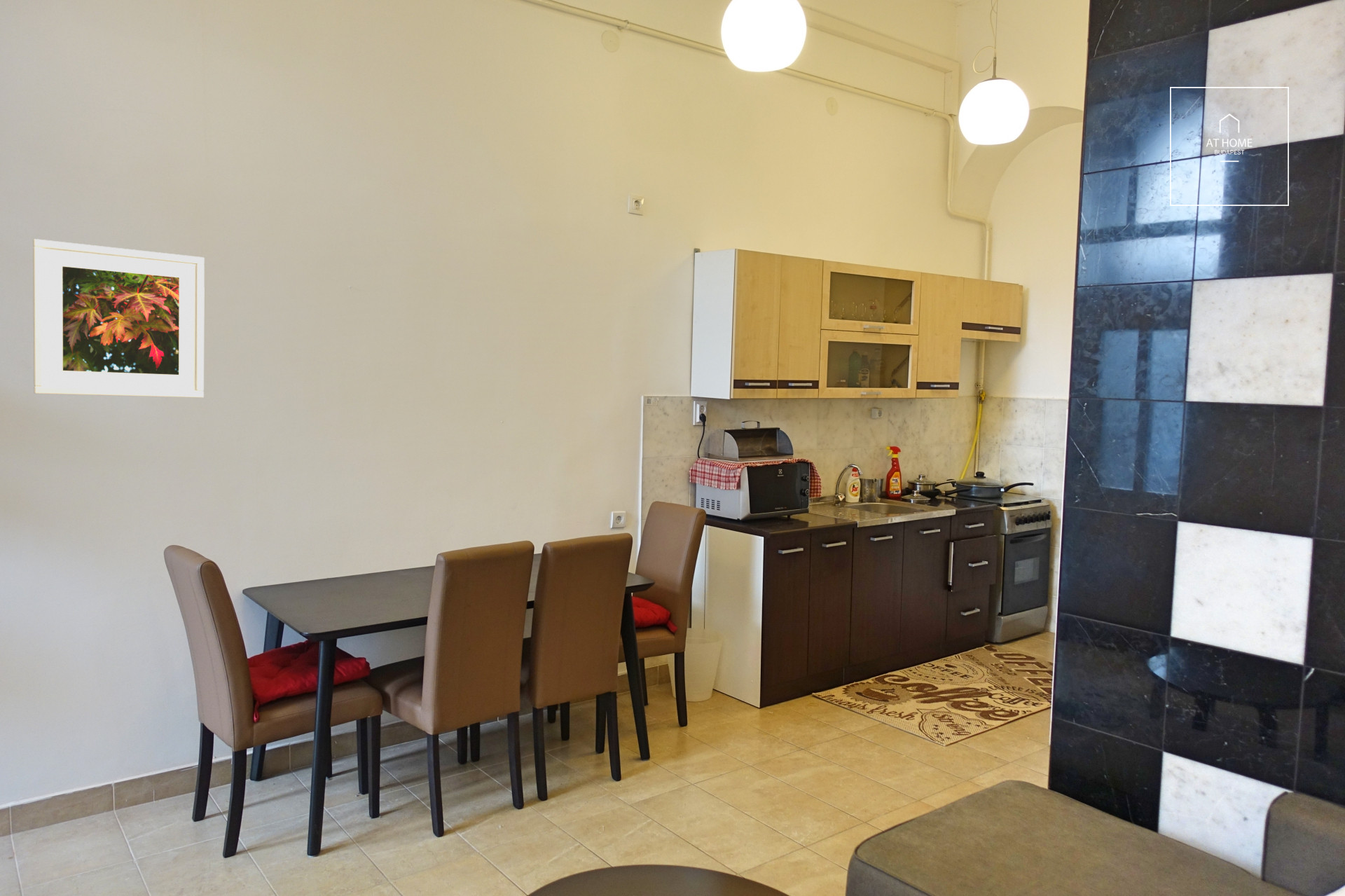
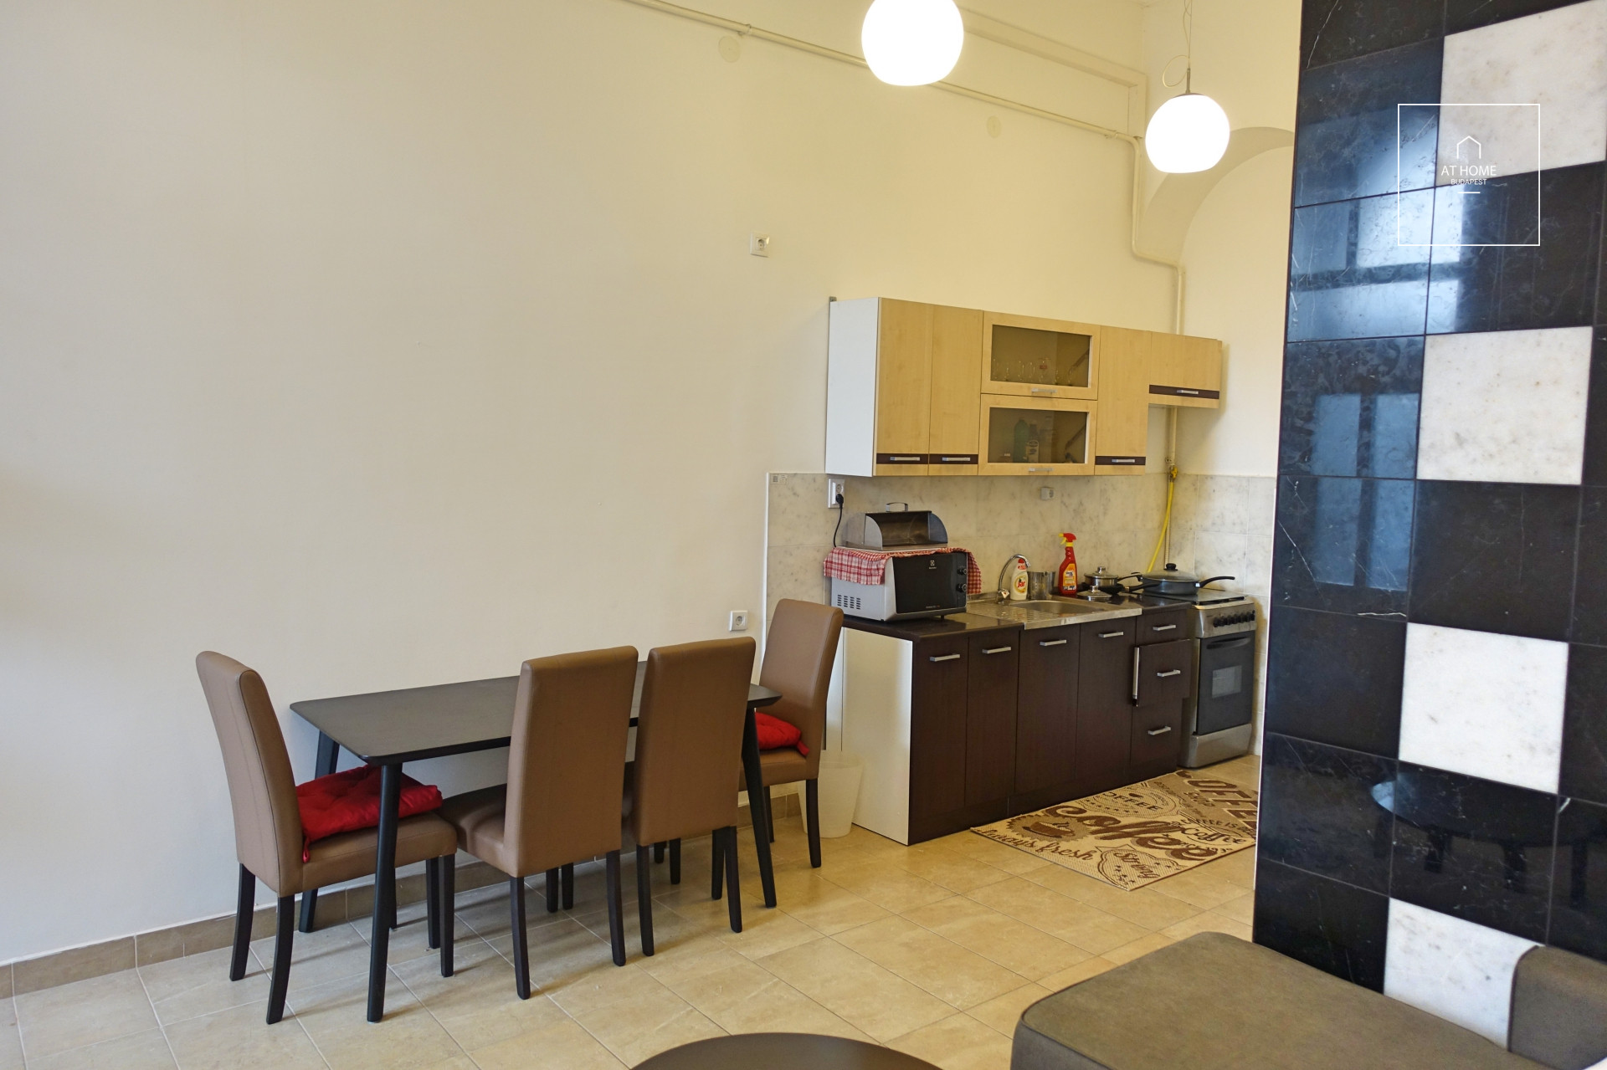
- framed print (123, 322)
